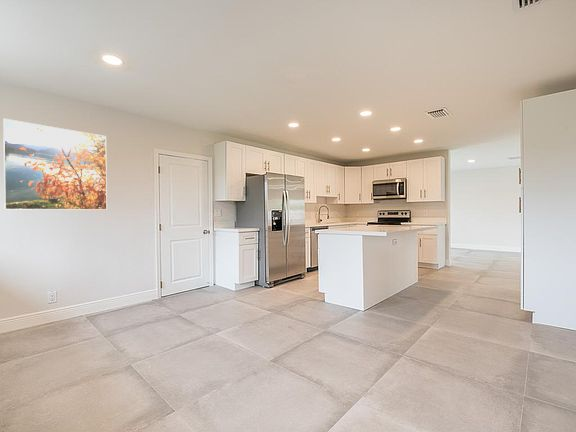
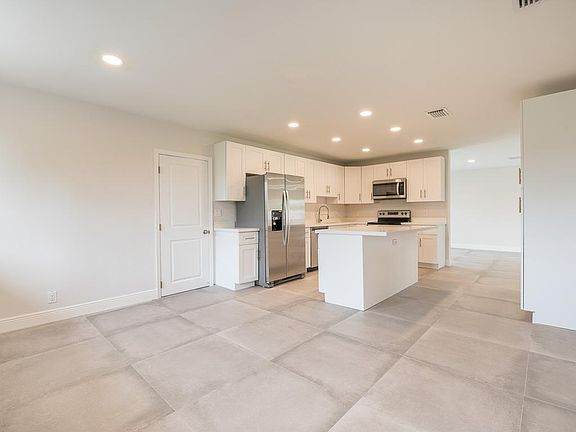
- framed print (60, 169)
